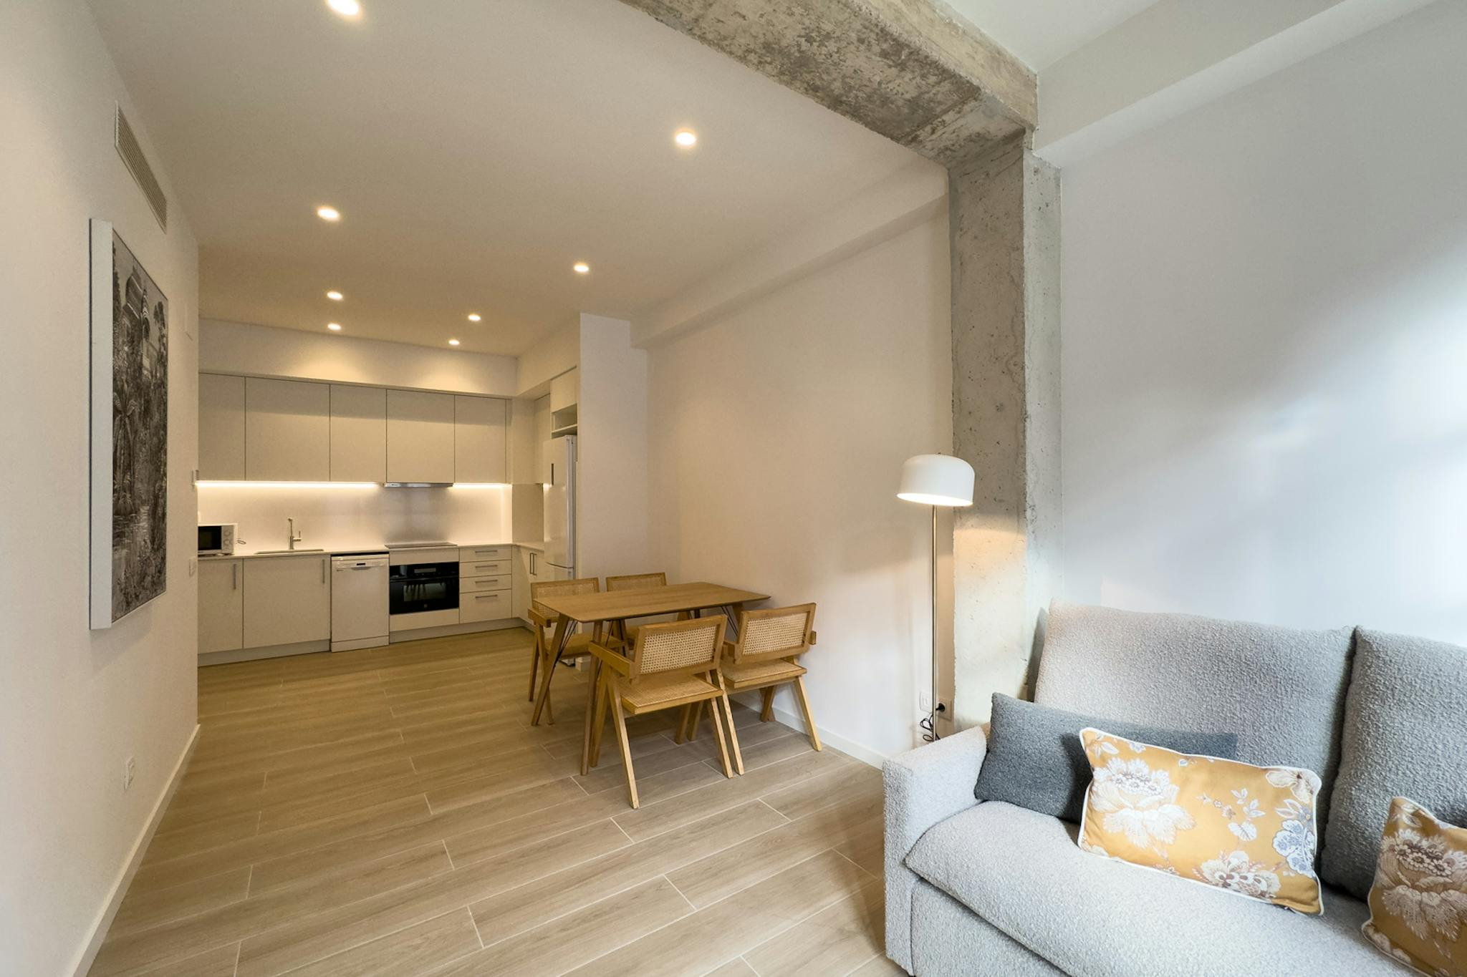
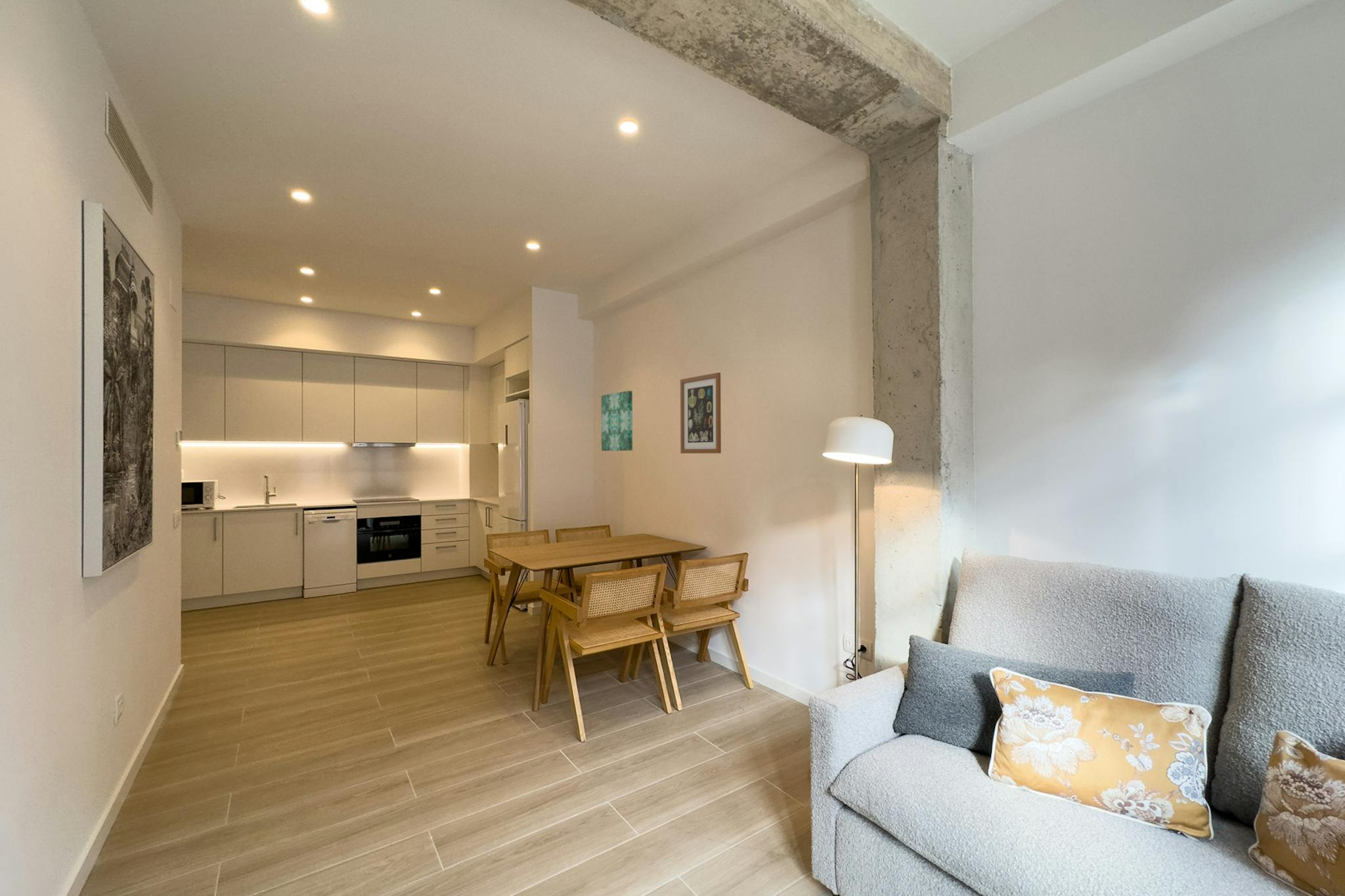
+ wall art (699, 414)
+ wall art (616, 421)
